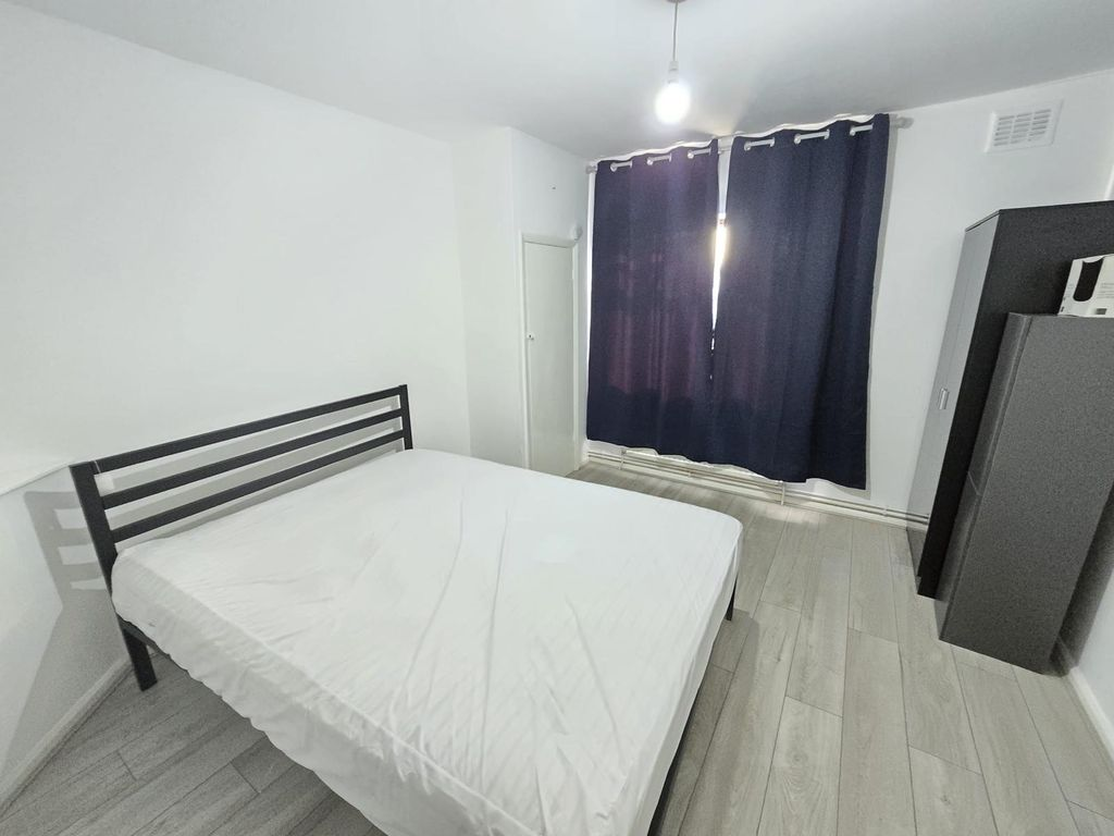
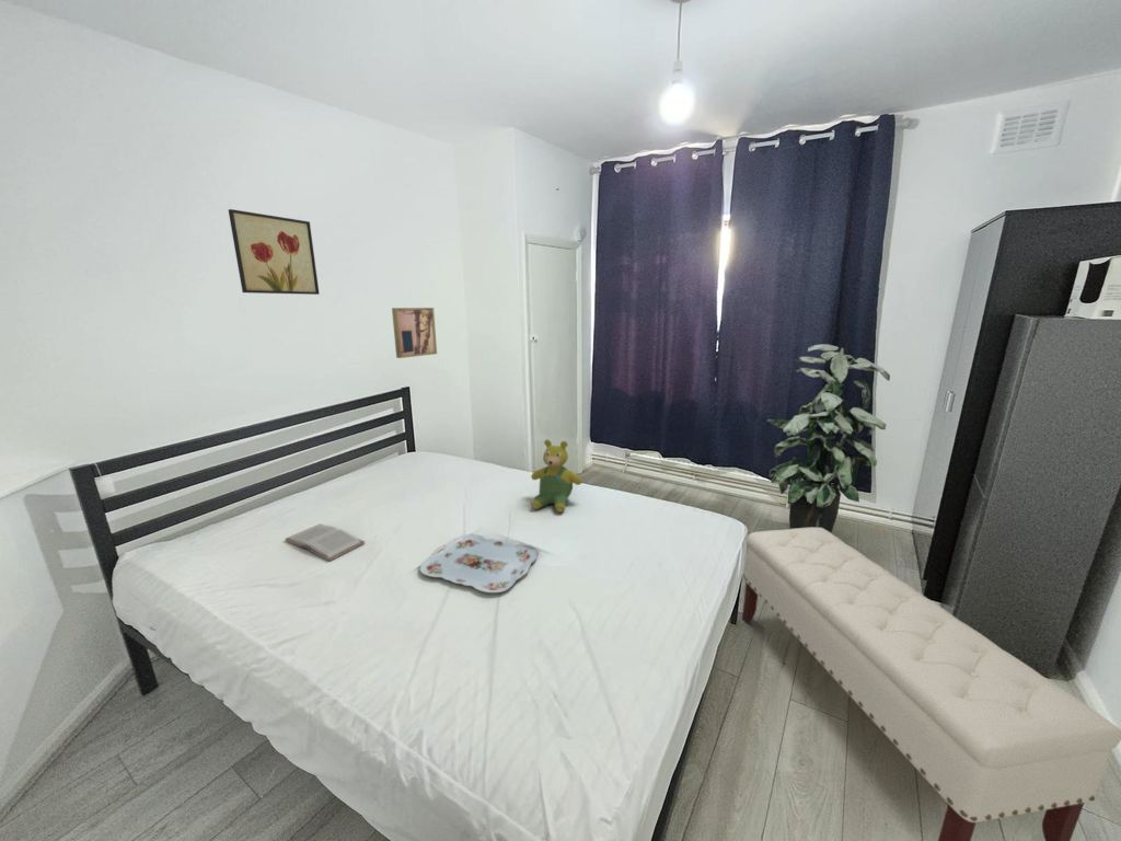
+ serving tray (479, 561)
+ teddy bear (553, 473)
+ indoor plant (819, 446)
+ book (324, 539)
+ wall art (415, 332)
+ wall art (276, 255)
+ bench (868, 653)
